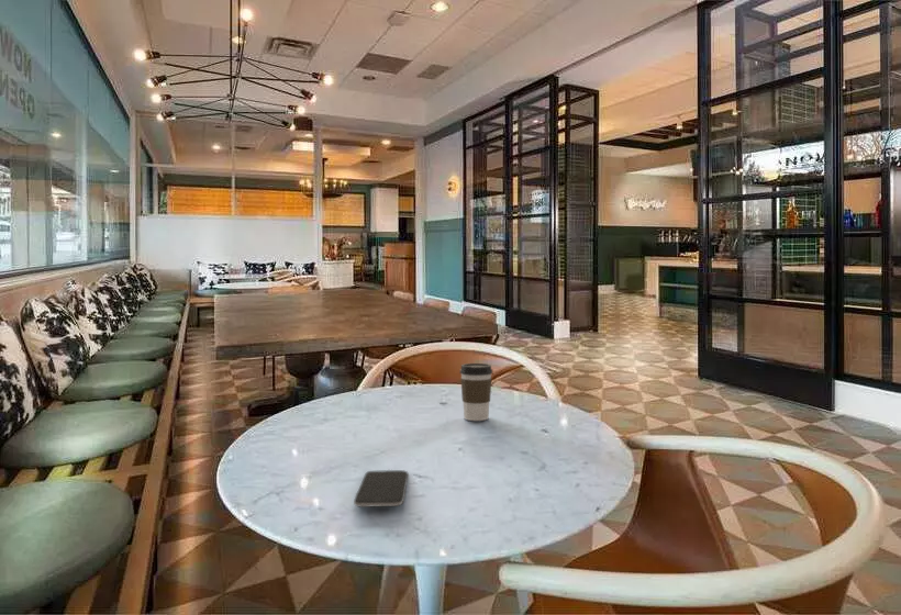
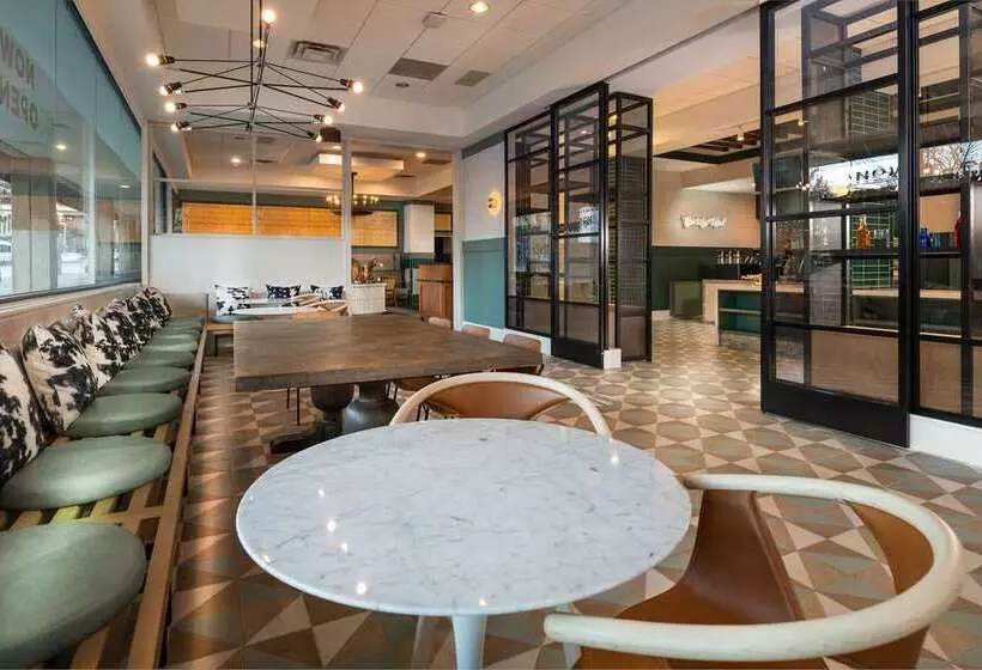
- coffee cup (476, 391)
- smartphone (382, 487)
